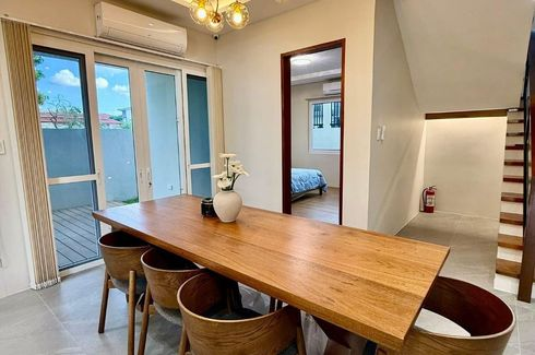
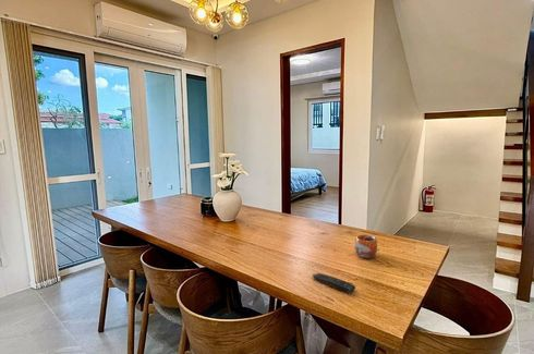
+ mug (366, 245)
+ remote control (331, 281)
